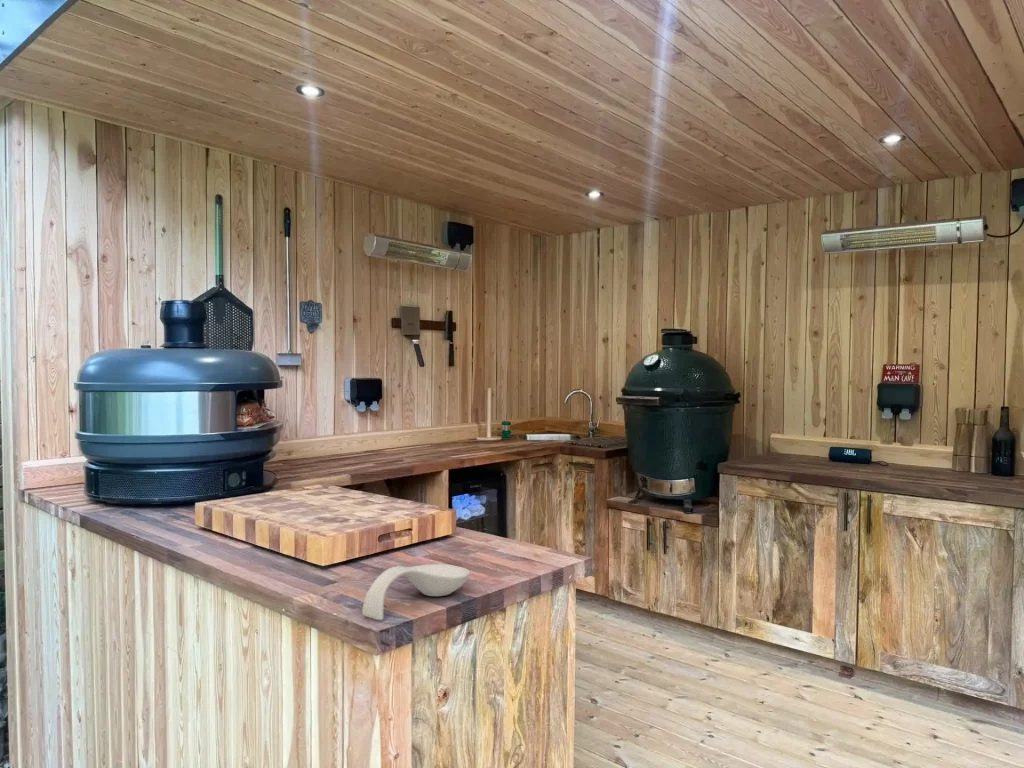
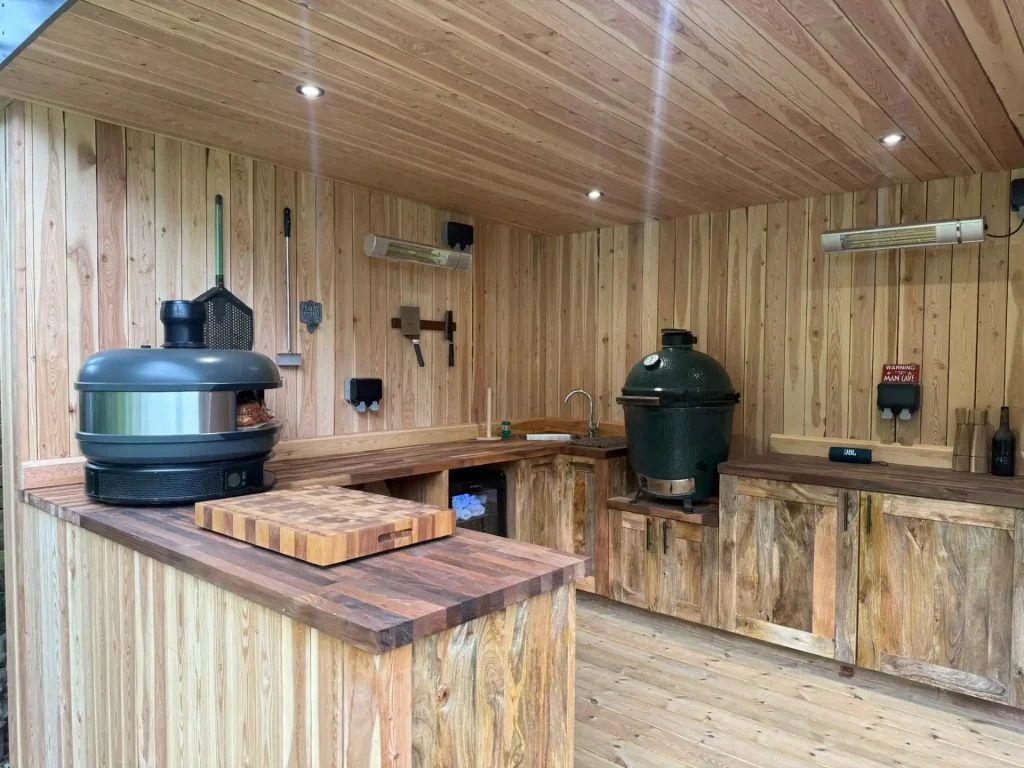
- spoon rest (418, 580)
